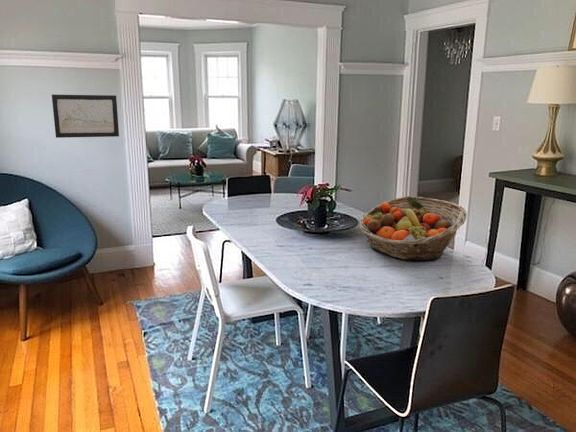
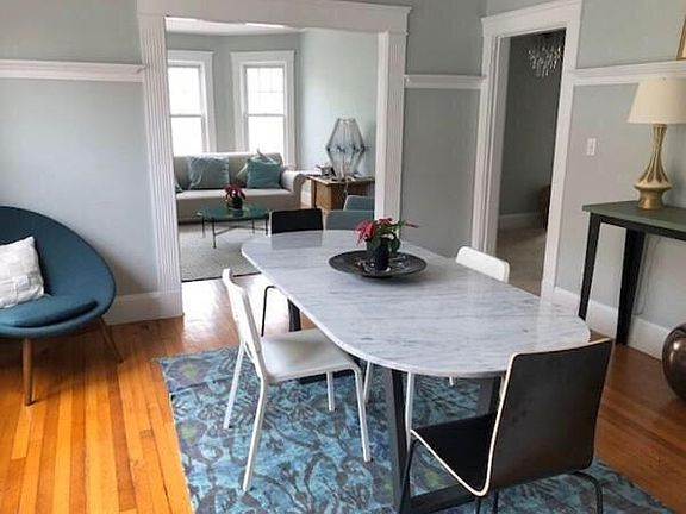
- wall art (86, 116)
- fruit basket (410, 226)
